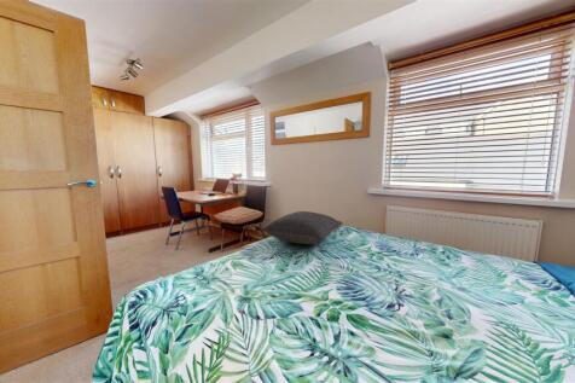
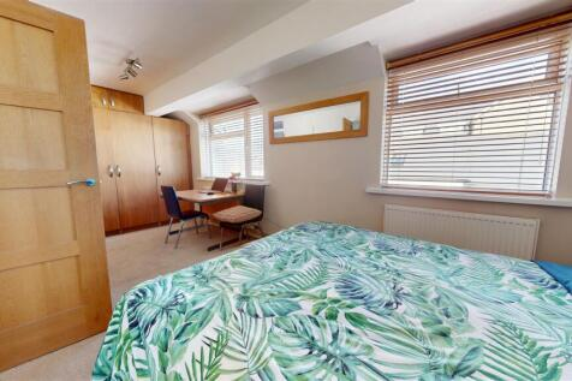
- pillow (303, 227)
